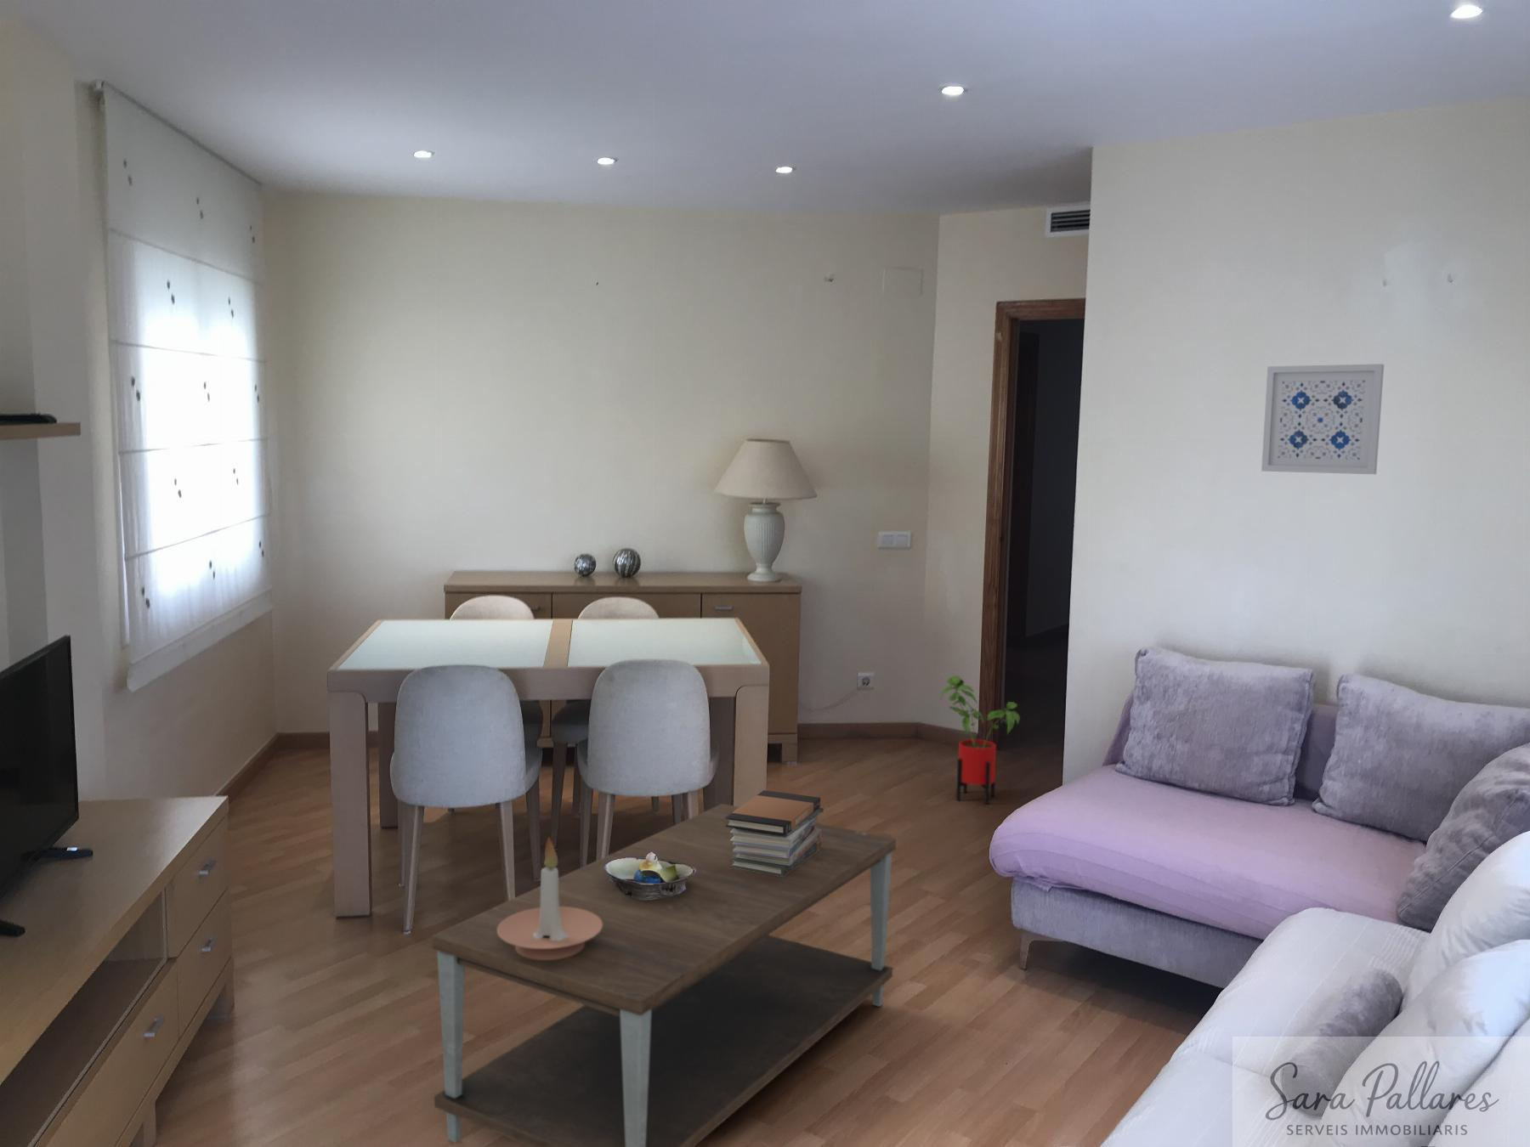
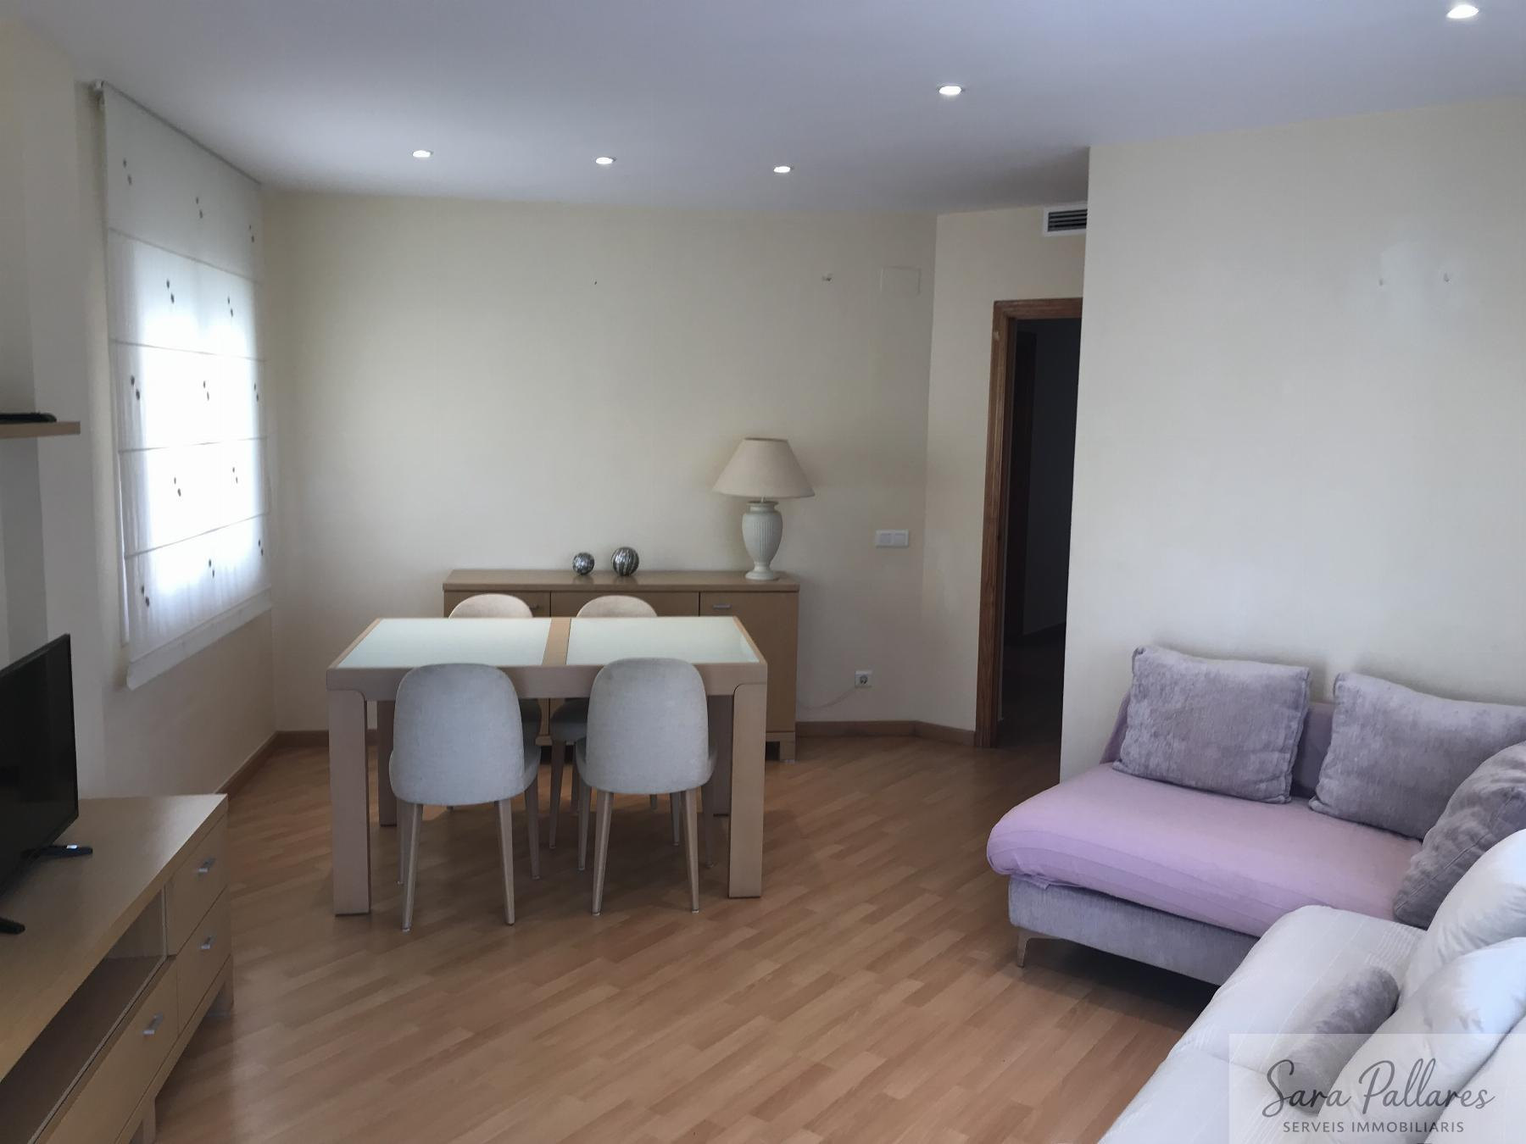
- candle holder (549, 890)
- book stack (775, 831)
- decorative bowl (658, 869)
- house plant (971, 736)
- coffee table (689, 974)
- wall art (1320, 419)
